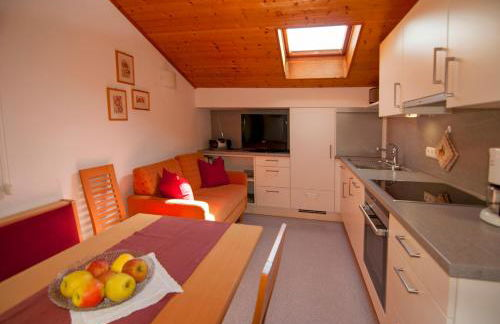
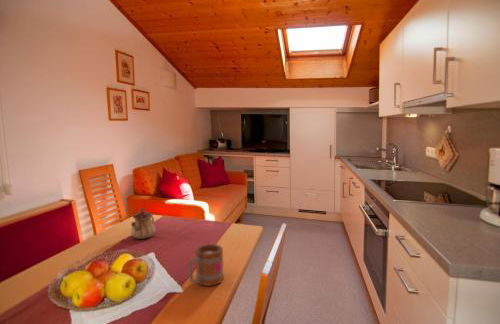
+ mug (205, 266)
+ teapot (143, 221)
